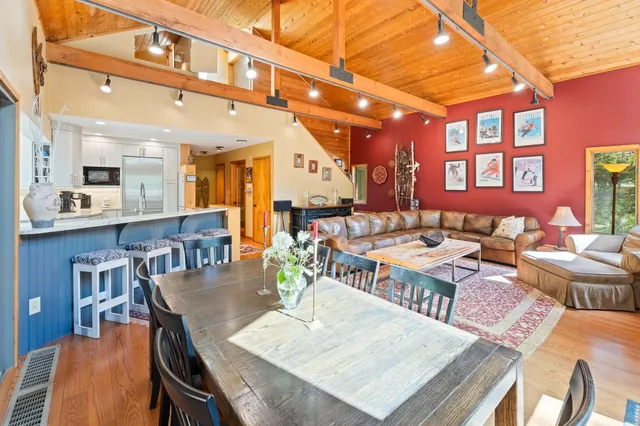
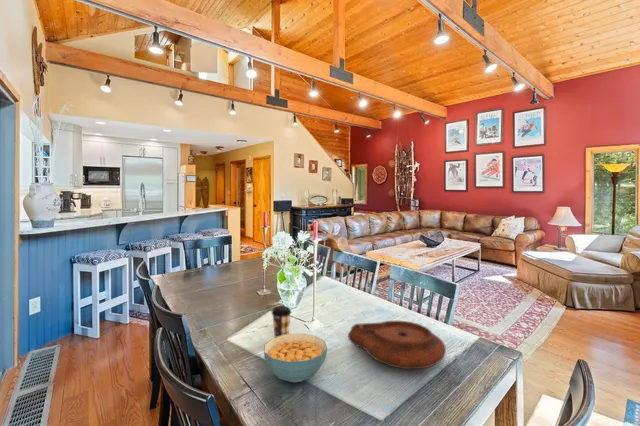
+ cereal bowl (295, 361)
+ coffee cup (281, 323)
+ plate (398, 340)
